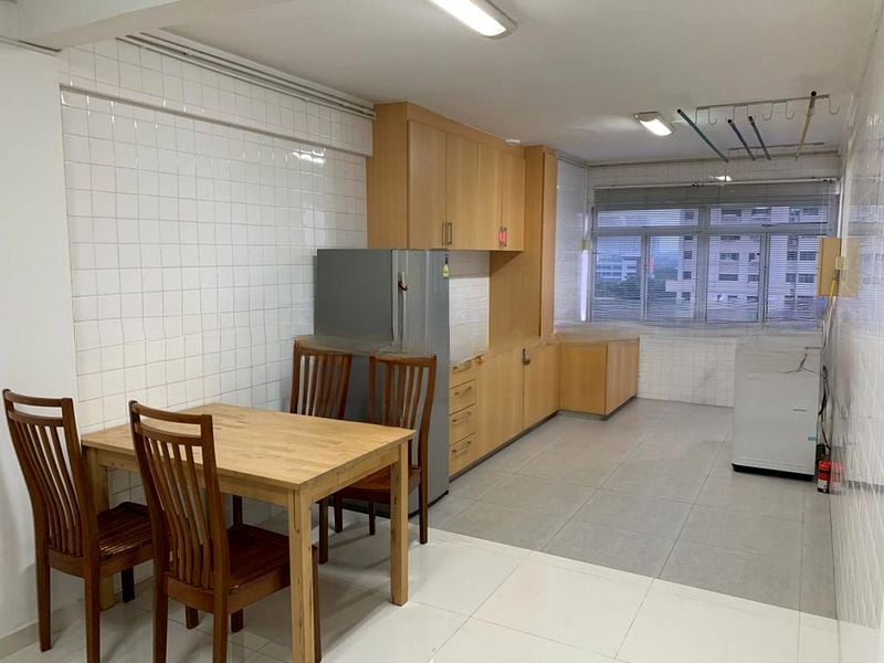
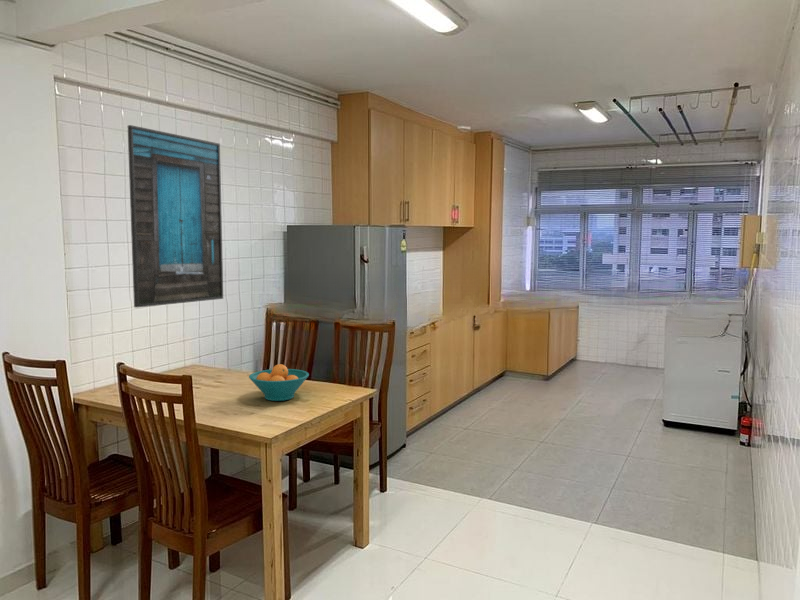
+ fruit bowl (279, 381)
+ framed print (179, 220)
